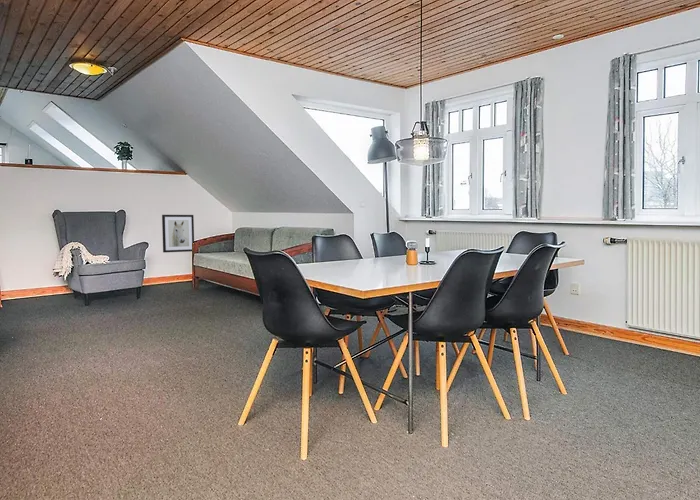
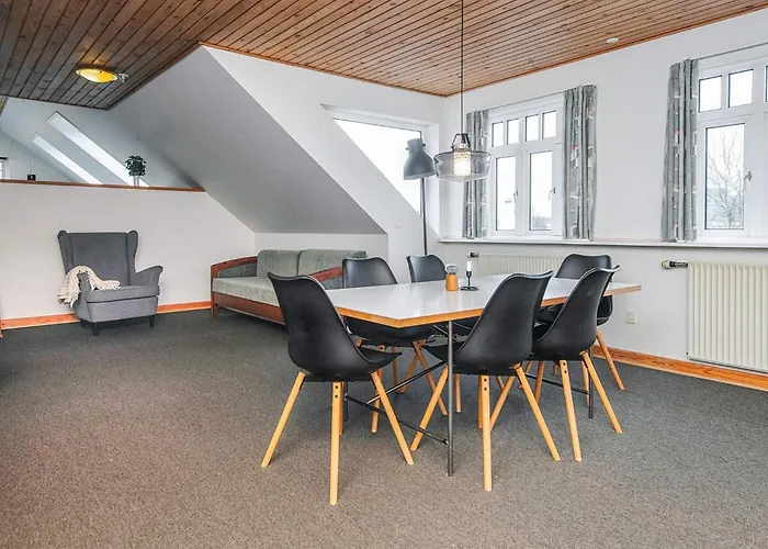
- wall art (178, 233)
